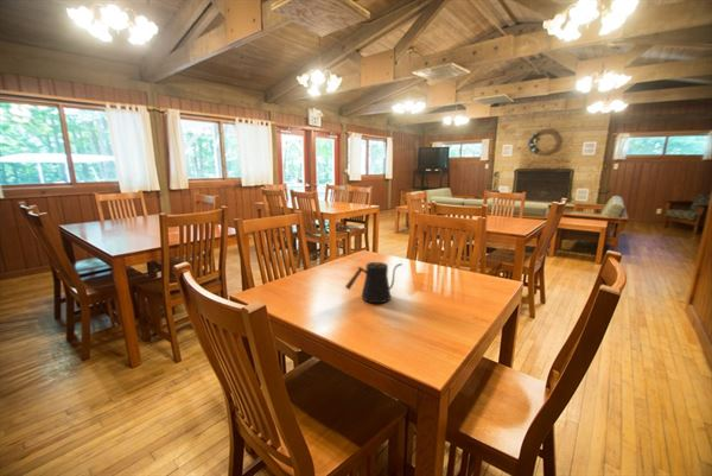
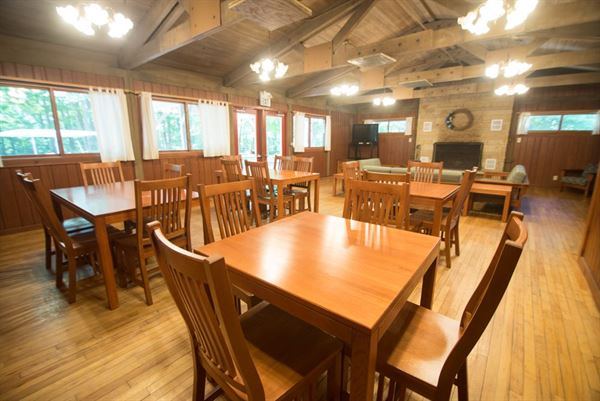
- kettle (374, 281)
